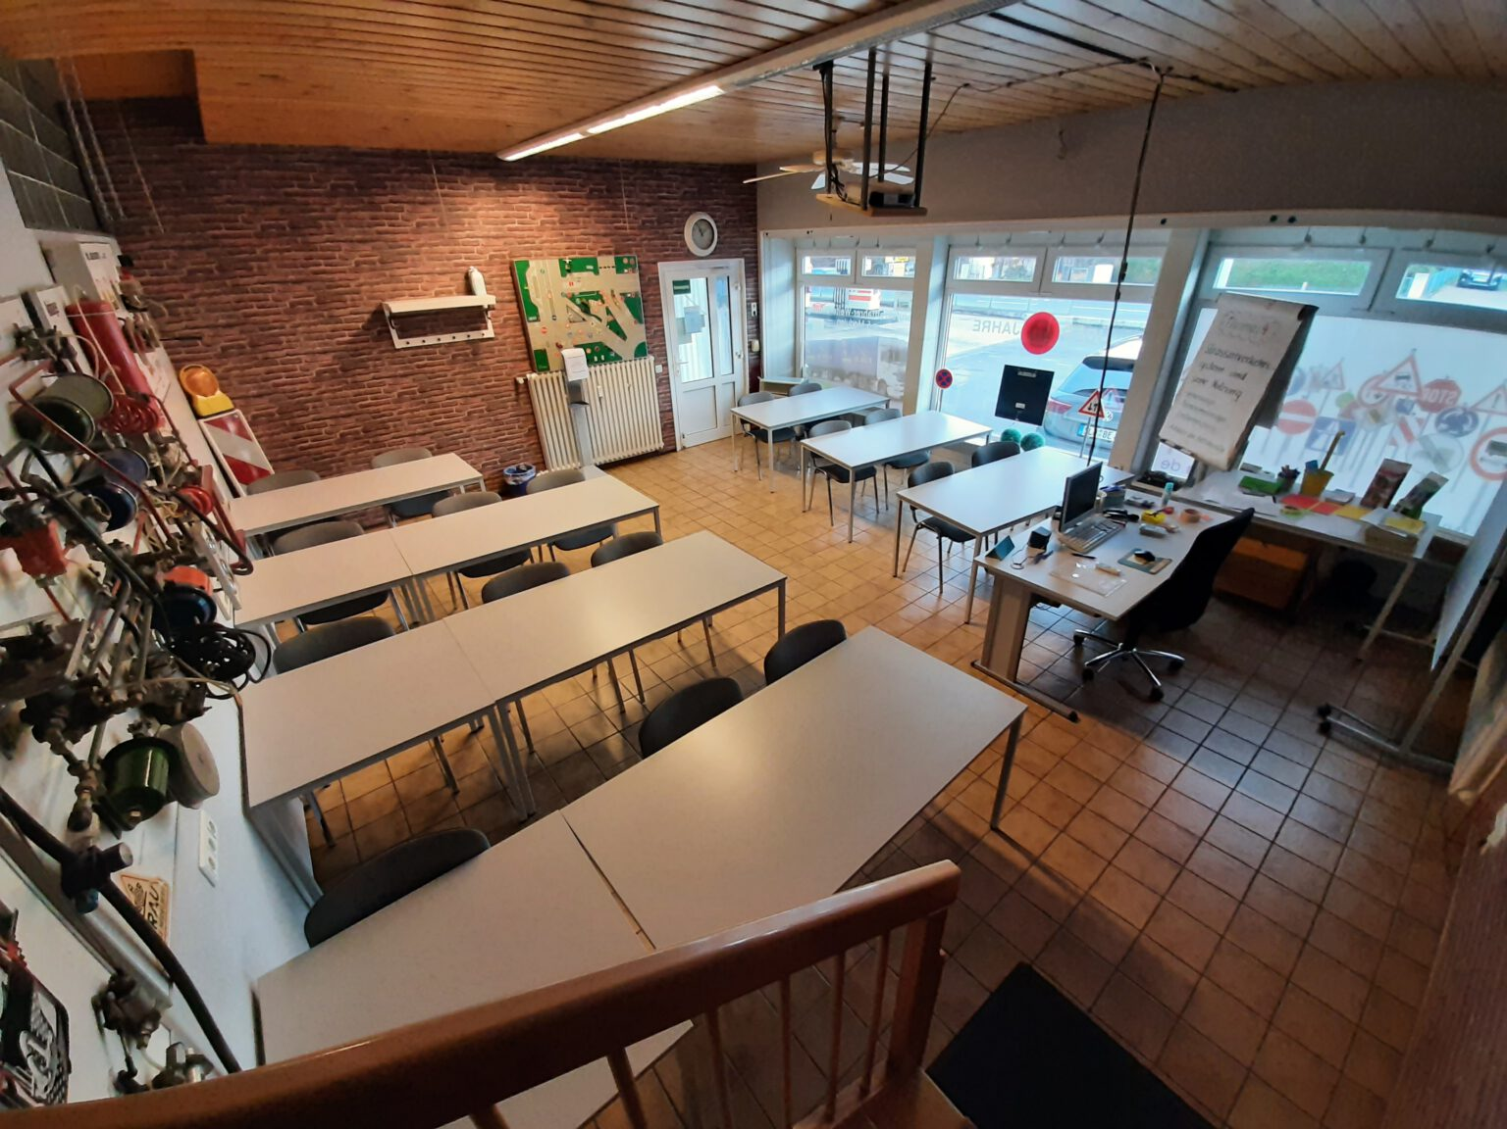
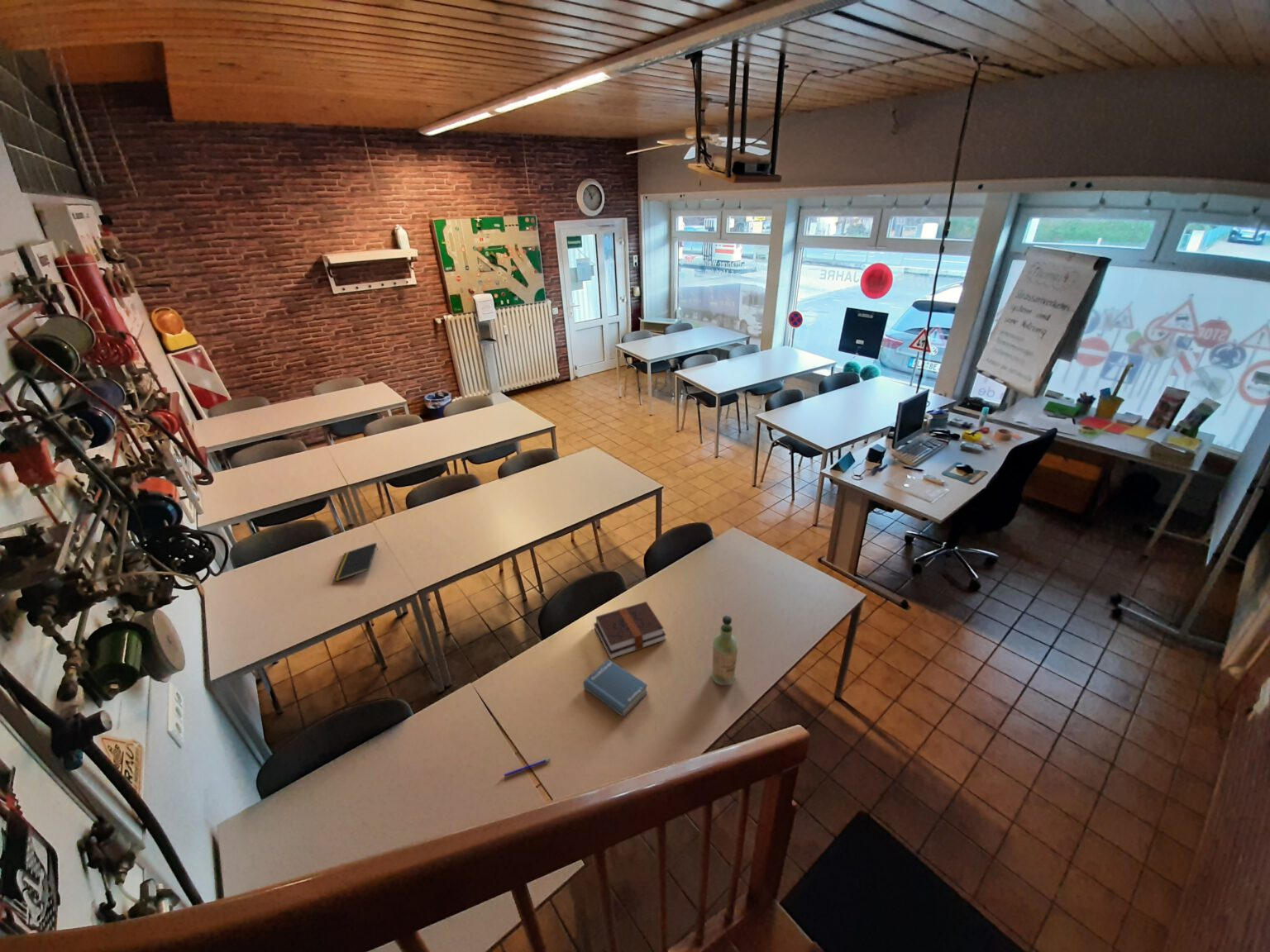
+ pen (527, 767)
+ hardback book (615, 687)
+ bottle (724, 650)
+ hardback book (629, 627)
+ notepad (356, 561)
